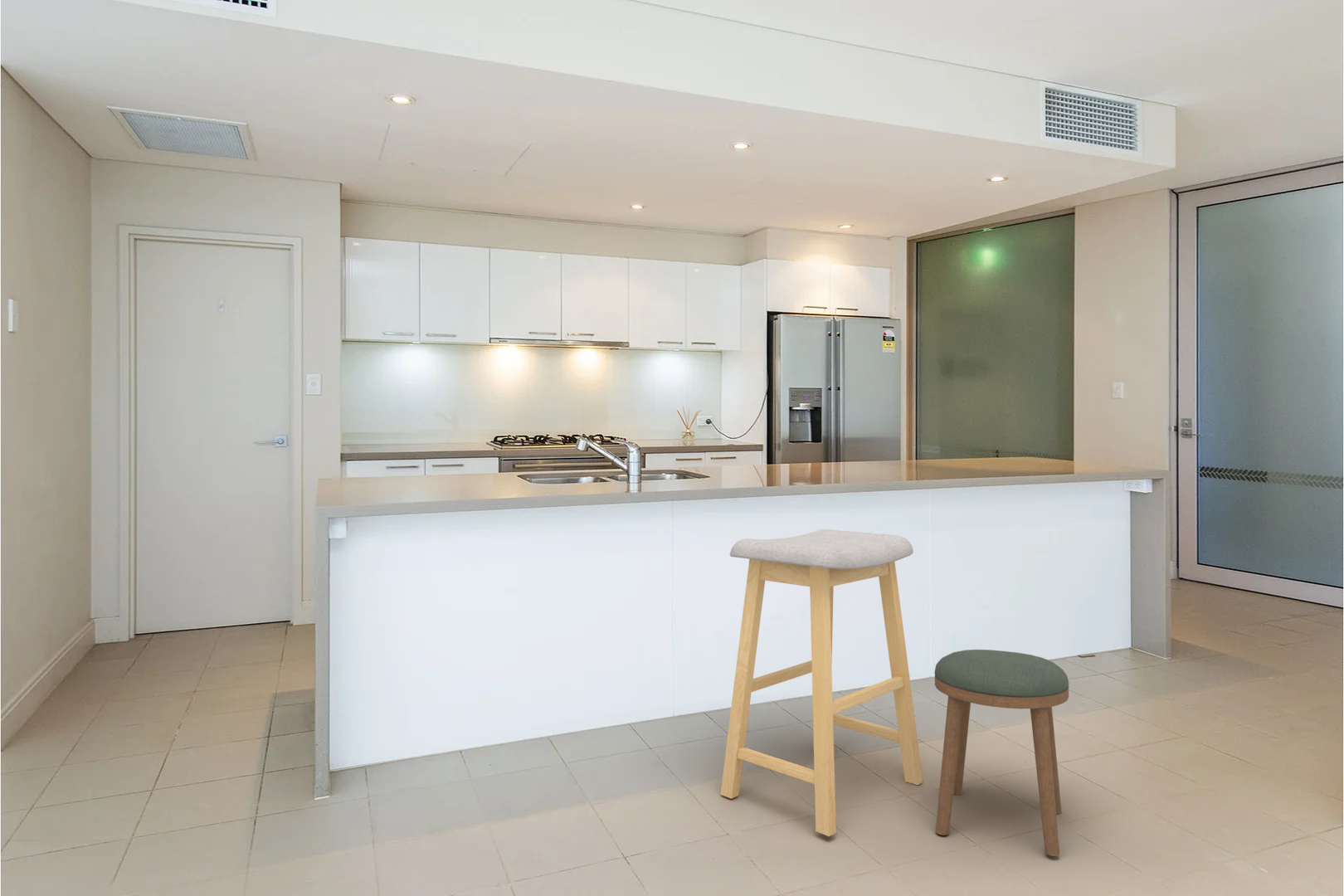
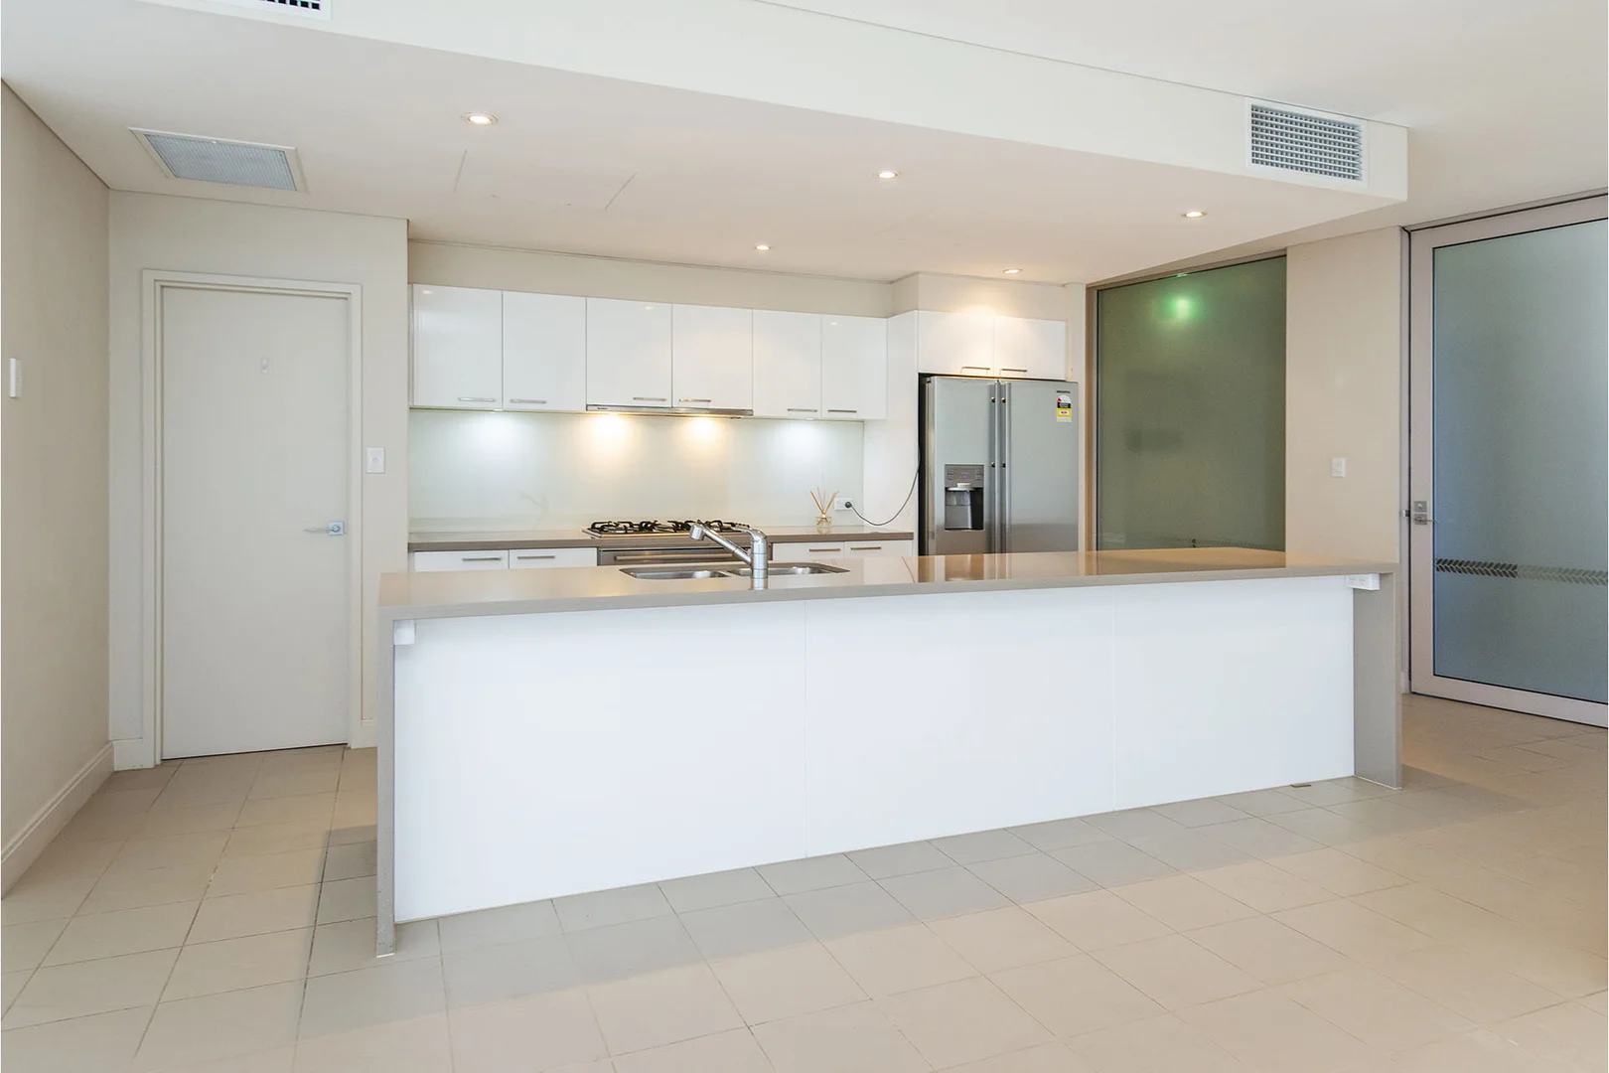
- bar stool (823, 662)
- stool (1000, 707)
